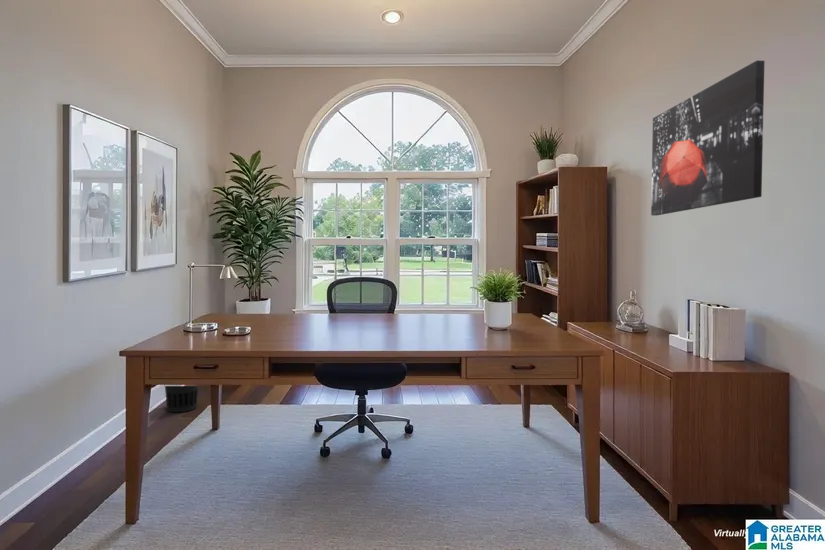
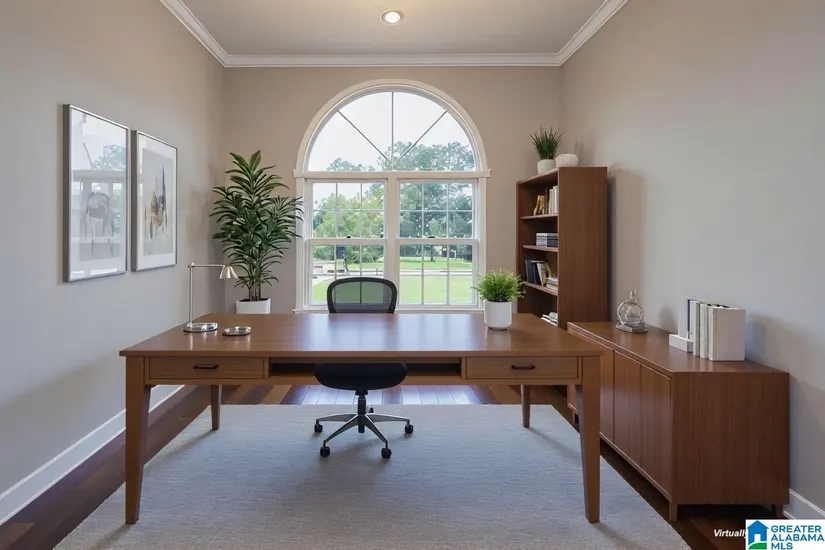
- wall art (698, 151)
- wastebasket (181, 387)
